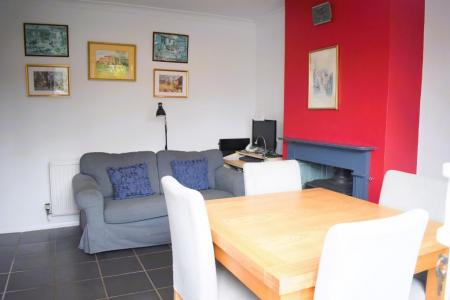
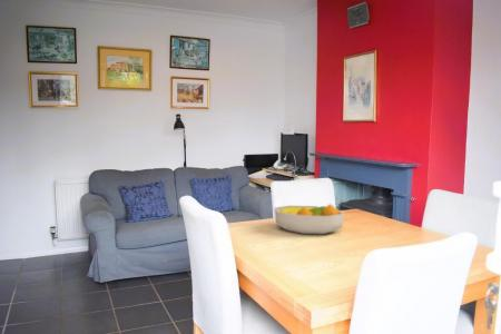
+ fruit bowl (307, 215)
